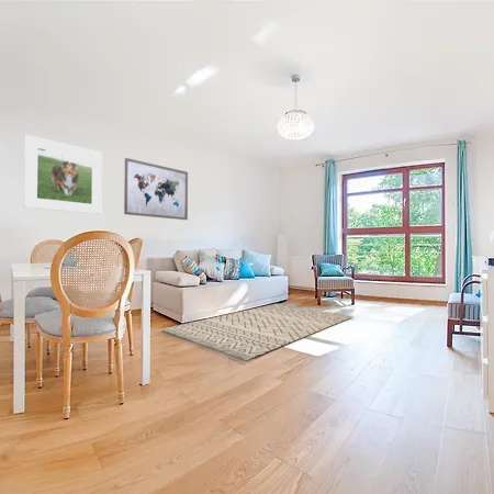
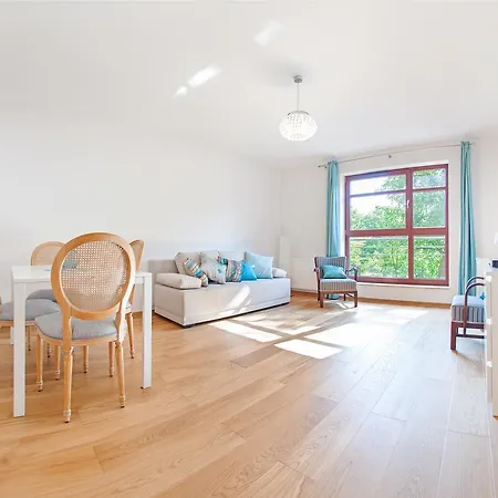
- wall art (158, 191)
- rug (266, 322)
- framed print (66, 177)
